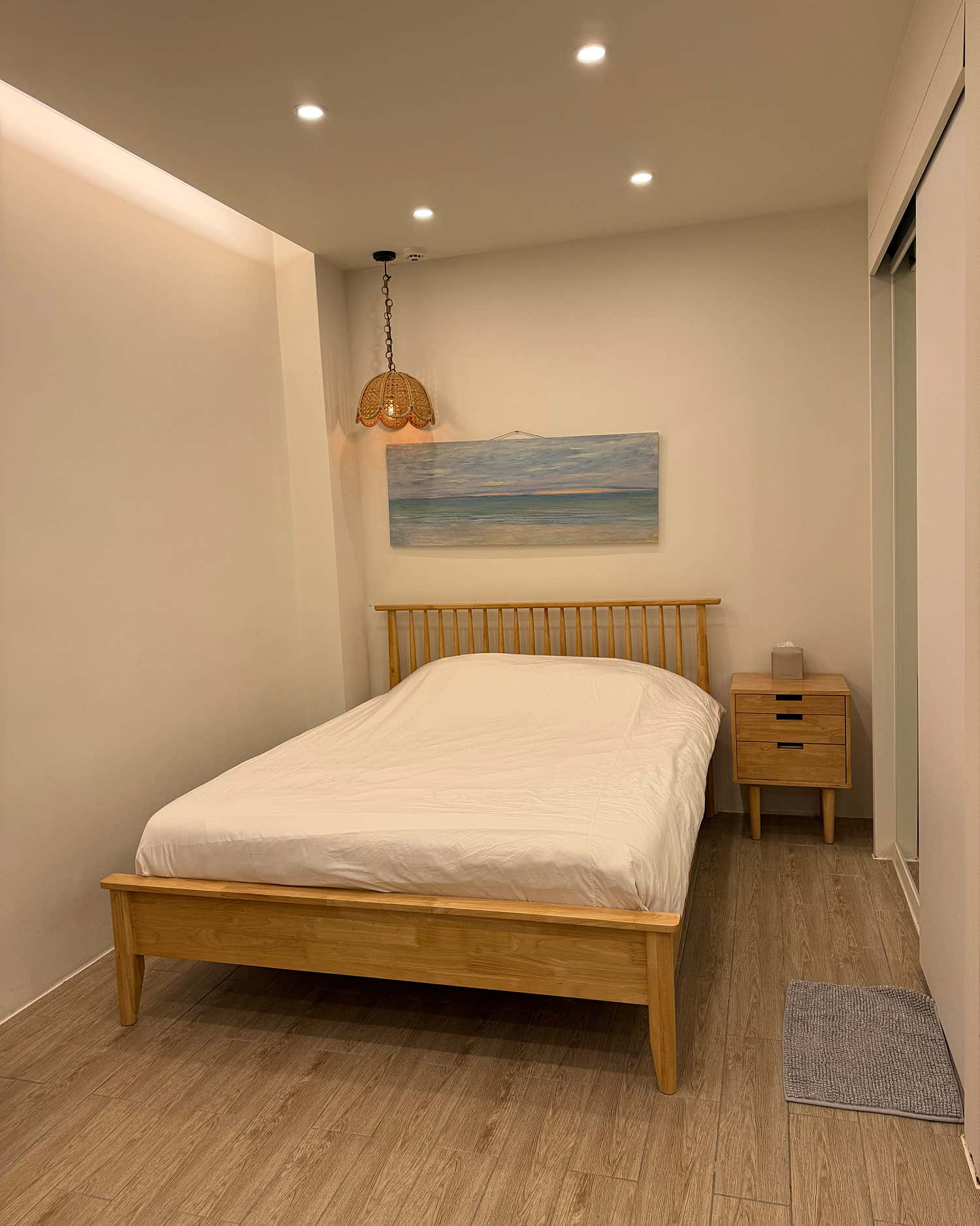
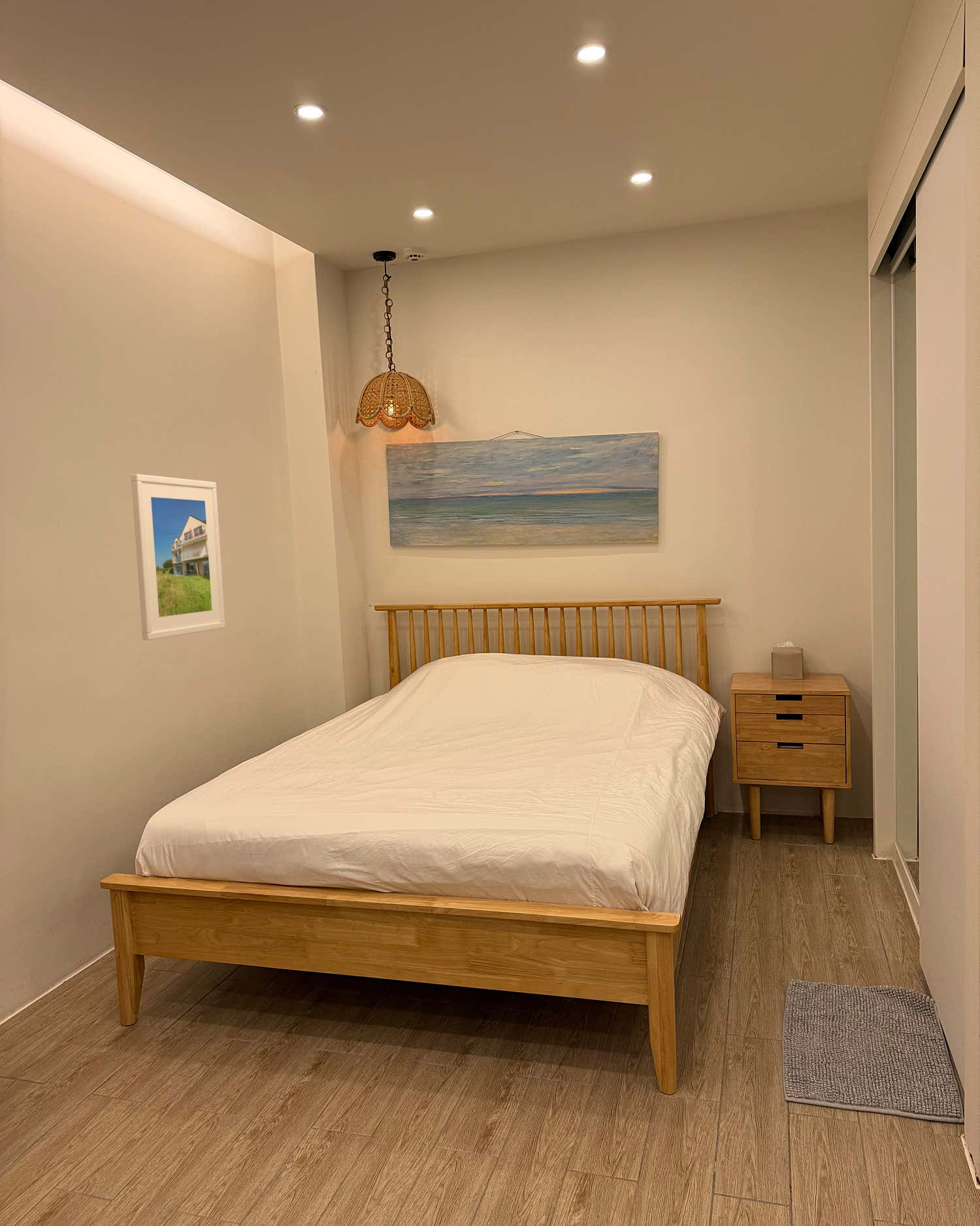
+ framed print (182, 557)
